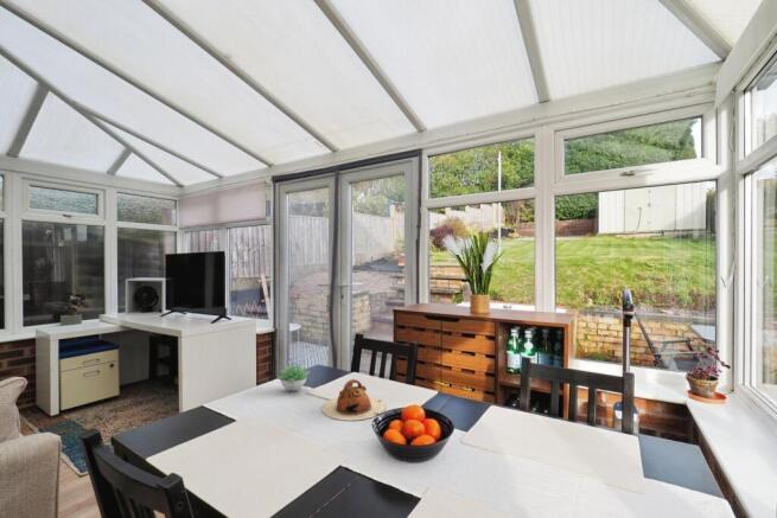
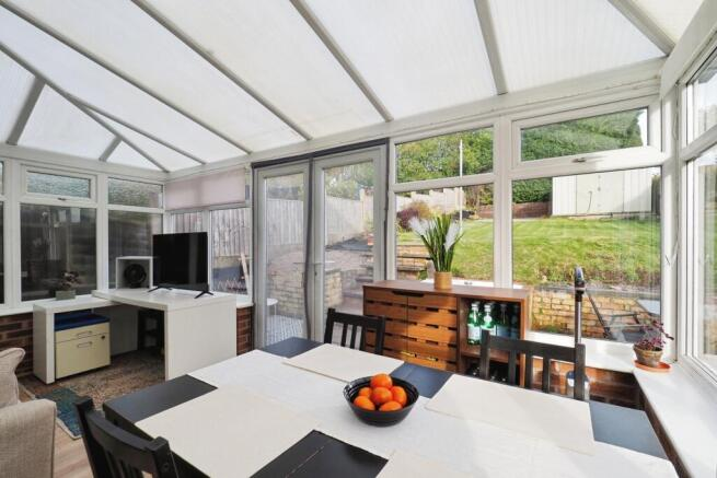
- teapot (354, 392)
- succulent plant (293, 378)
